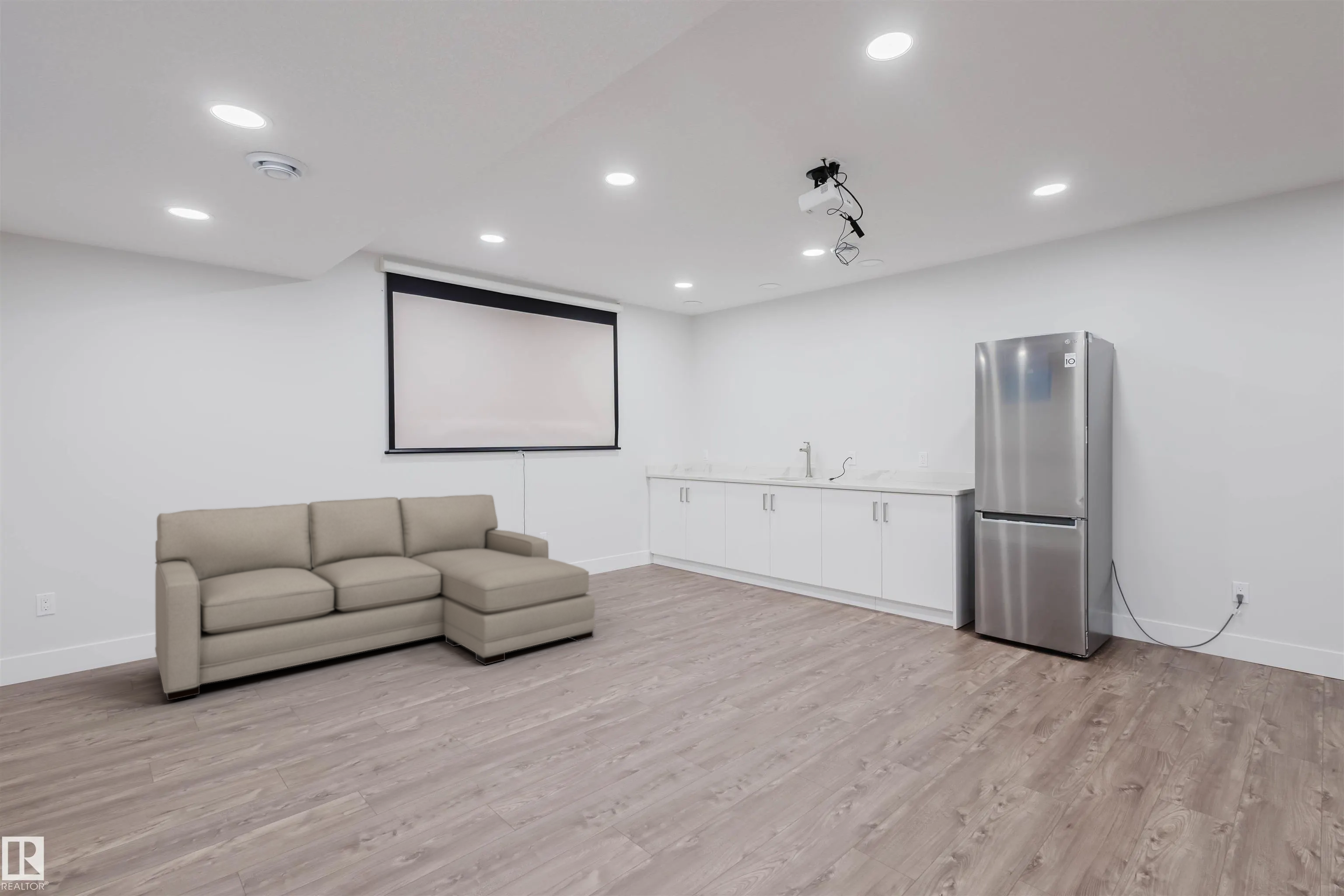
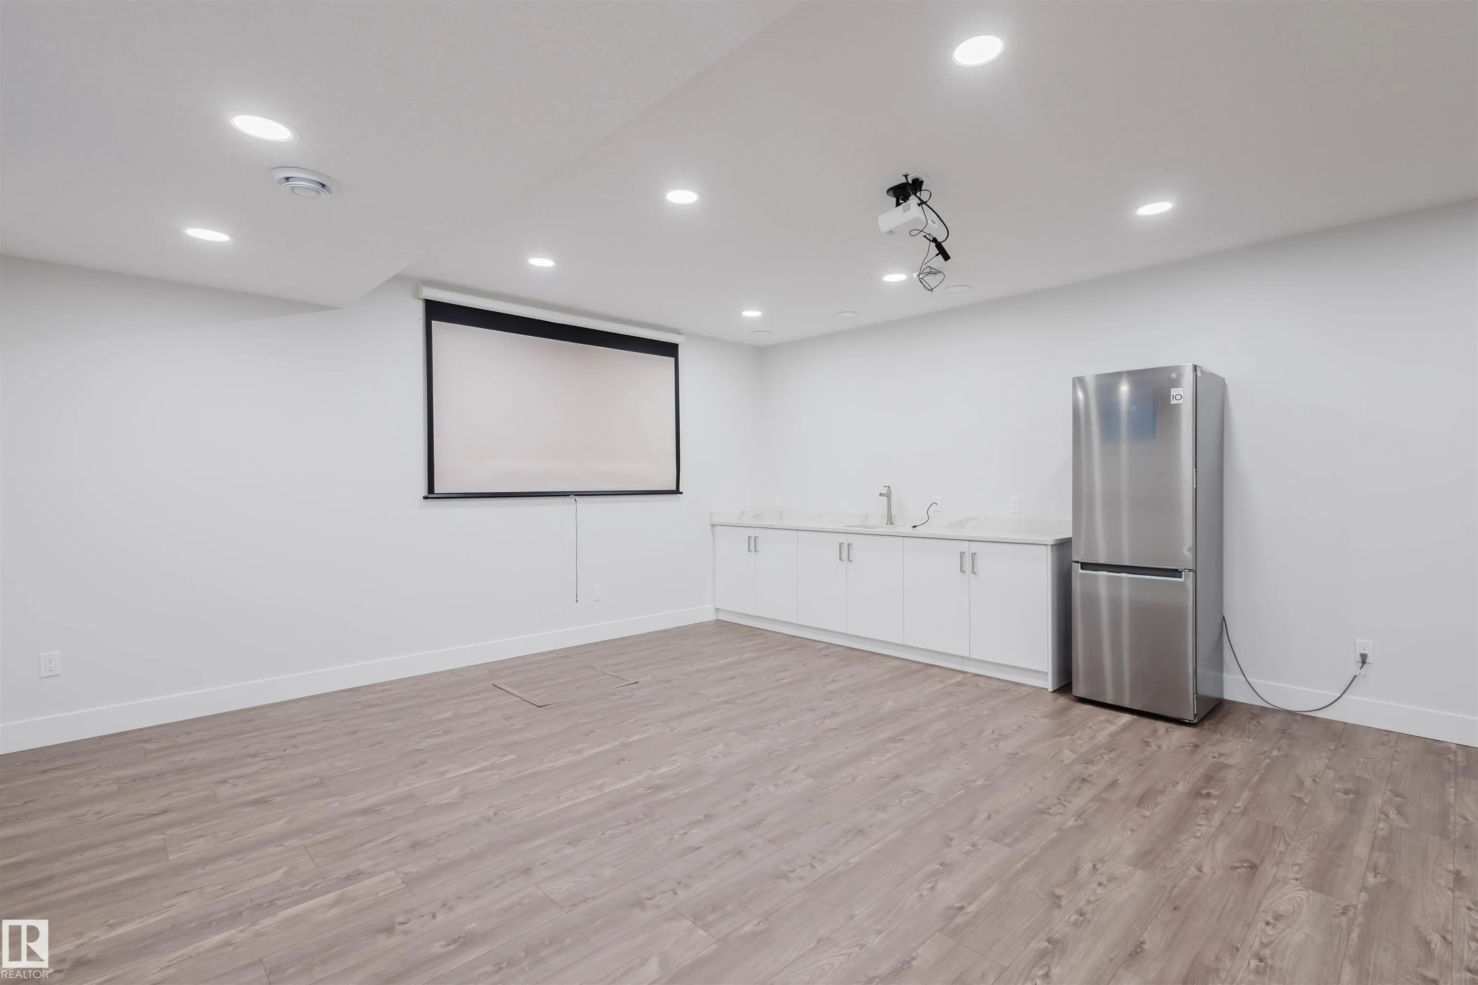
- sofa (384, 575)
